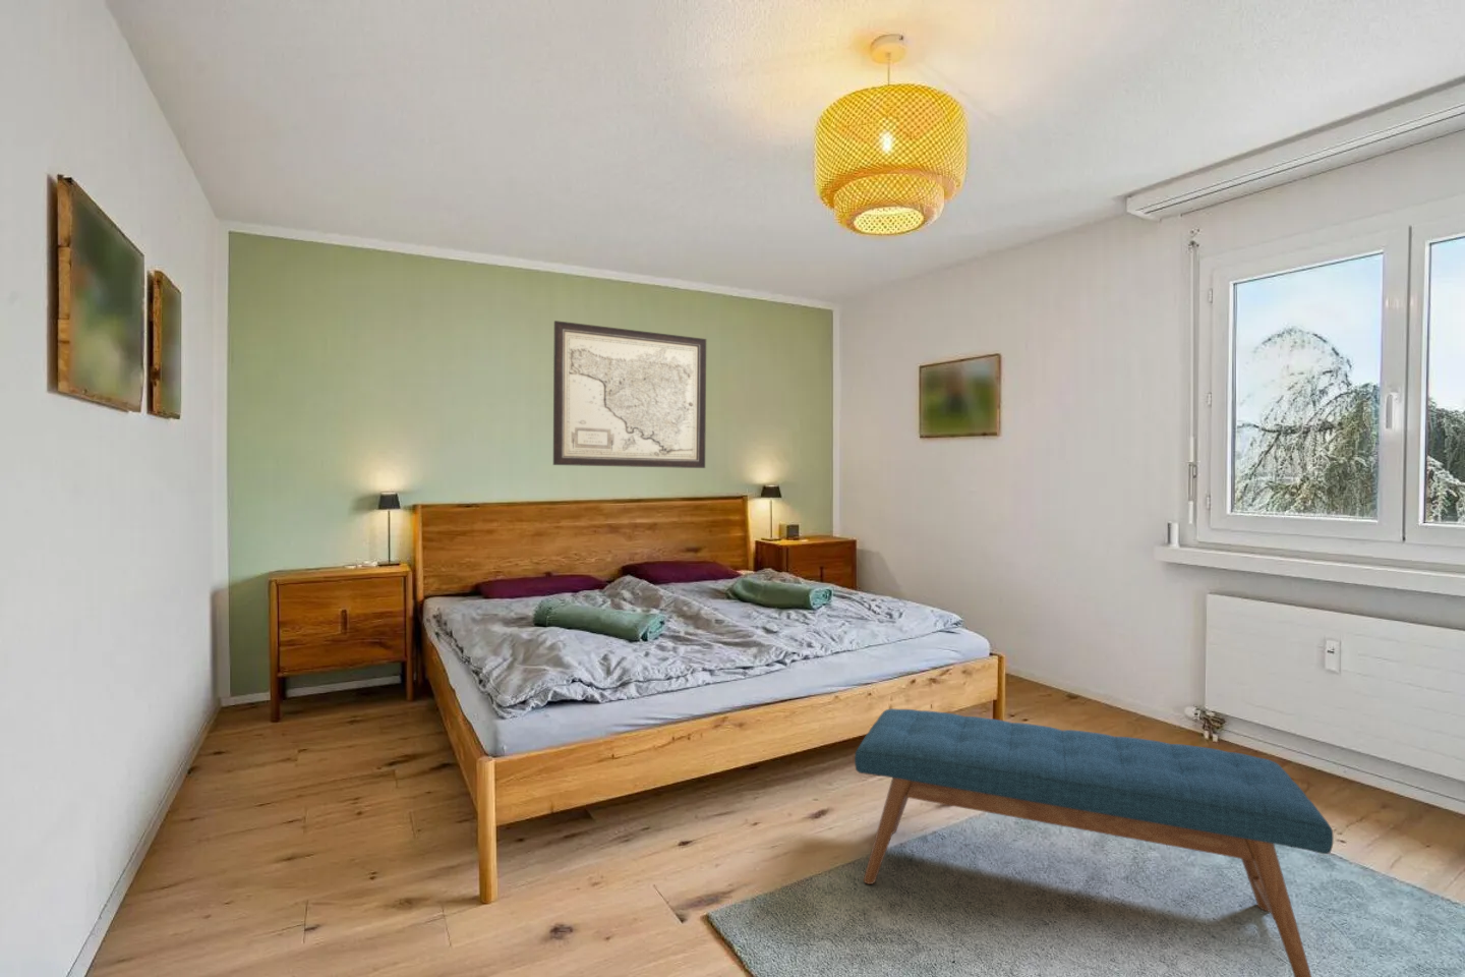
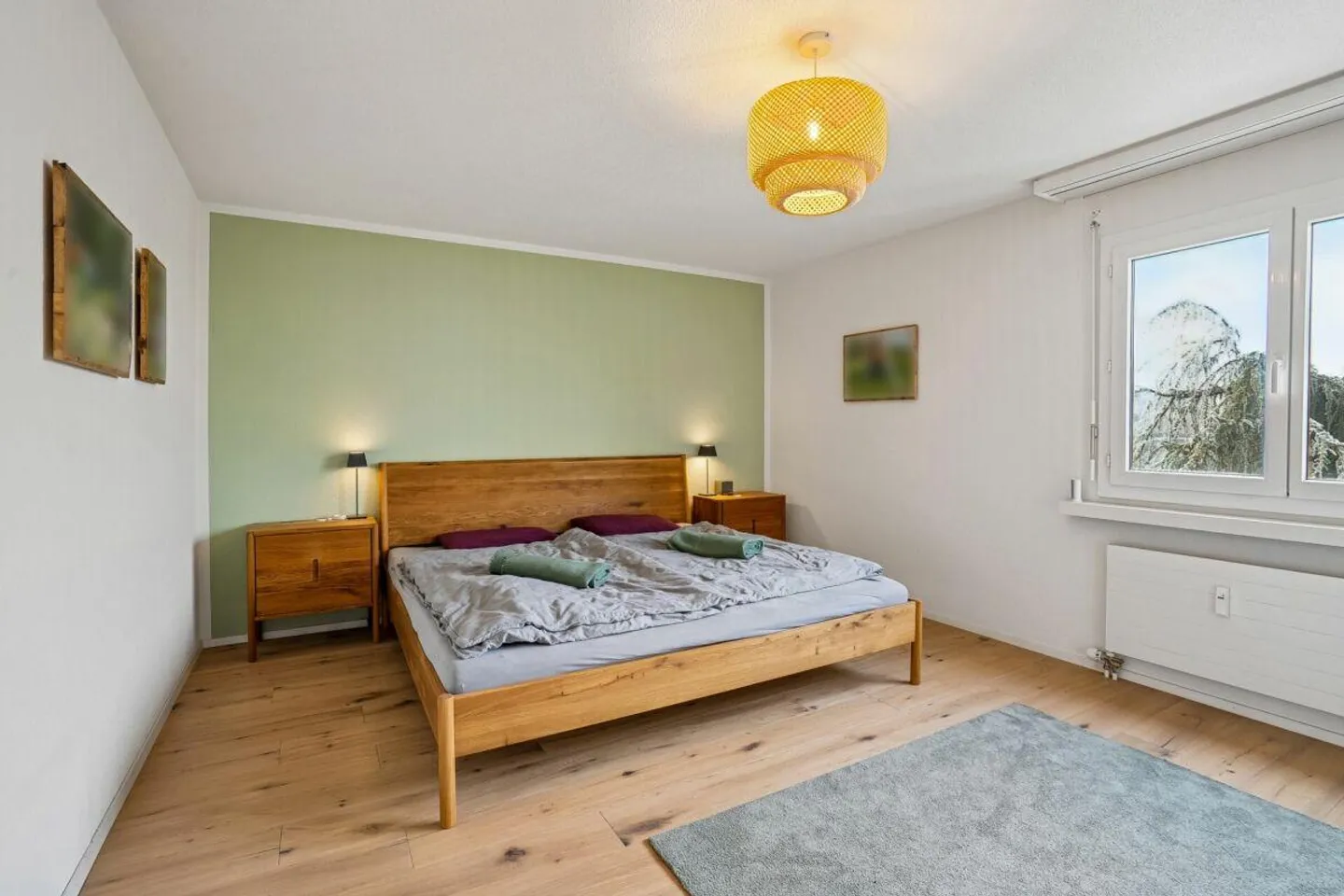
- wall art (633, 398)
- bench (1062, 818)
